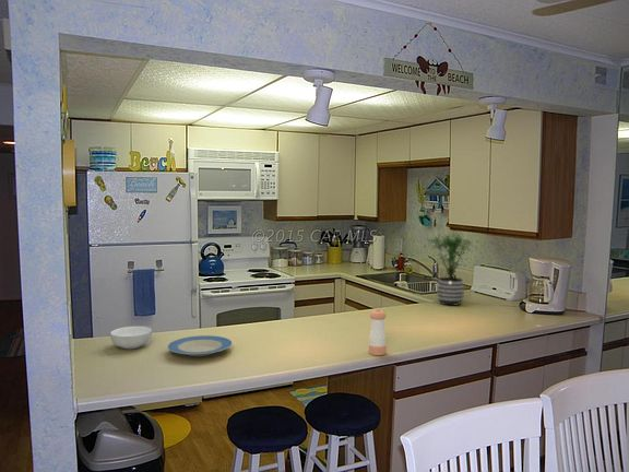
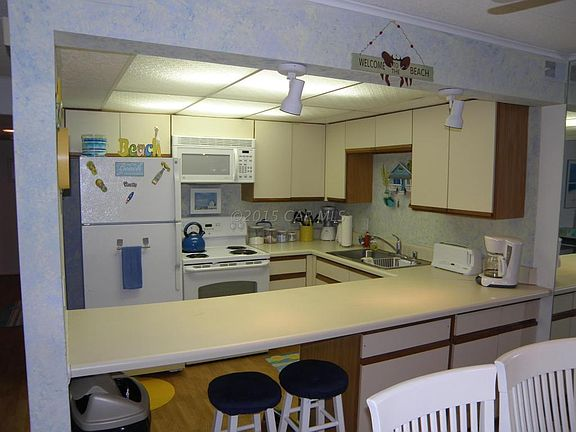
- pepper shaker (377, 330)
- potted plant (450, 267)
- cereal bowl (131, 339)
- plate (200, 347)
